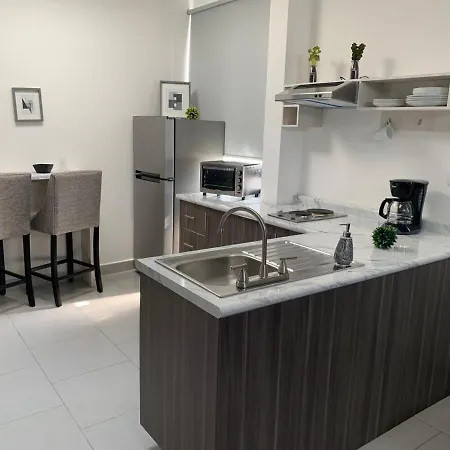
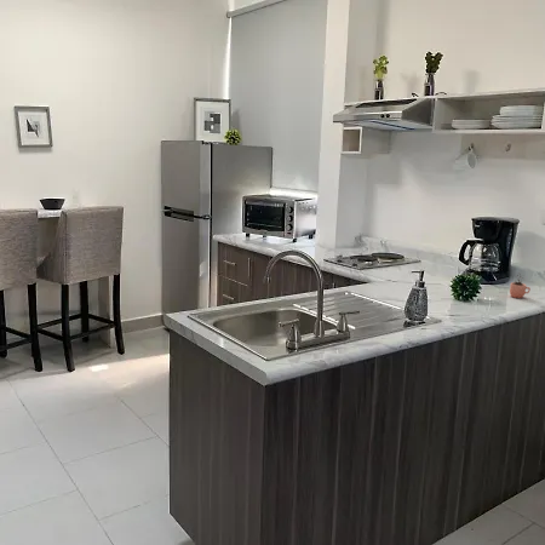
+ cocoa (520, 285)
